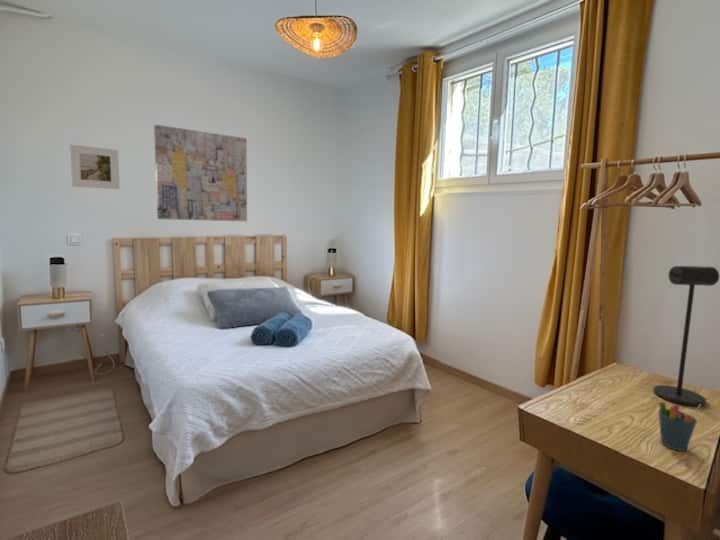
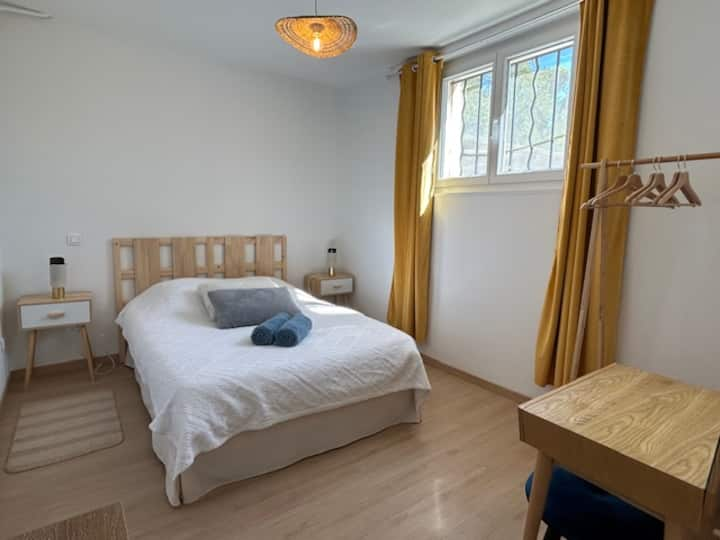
- wall art (203, 176)
- desk lamp (686, 332)
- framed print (95, 167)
- pen holder (676, 422)
